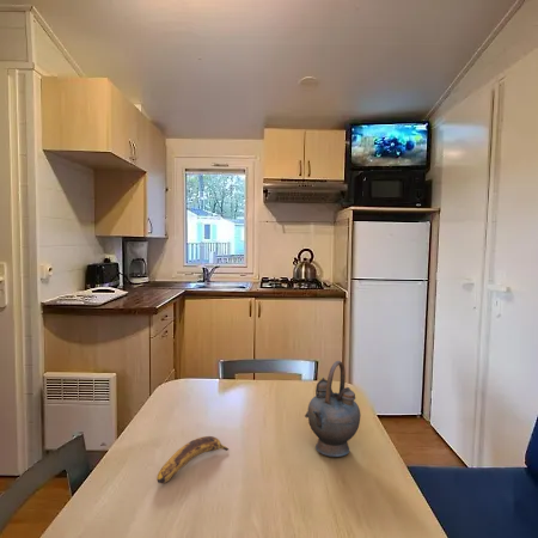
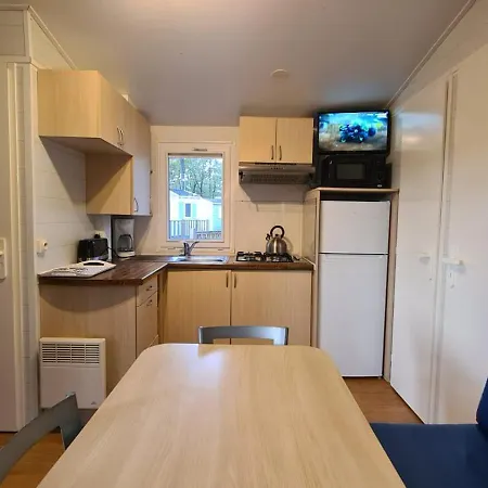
- banana (190, 454)
- teapot (330, 406)
